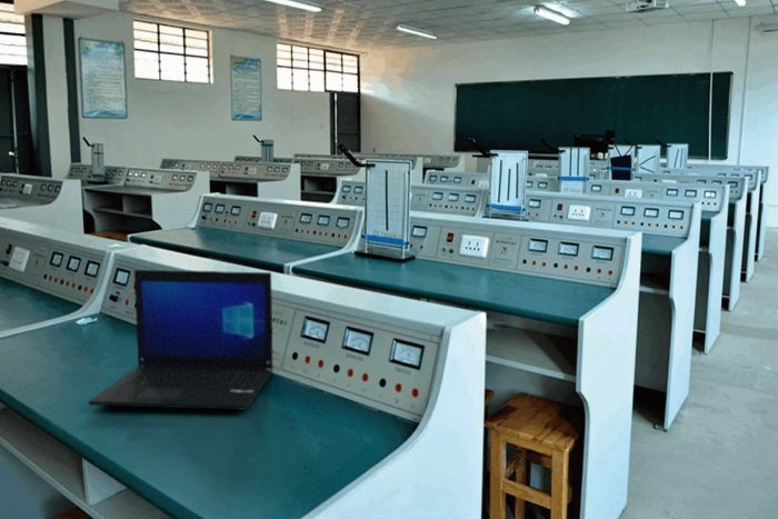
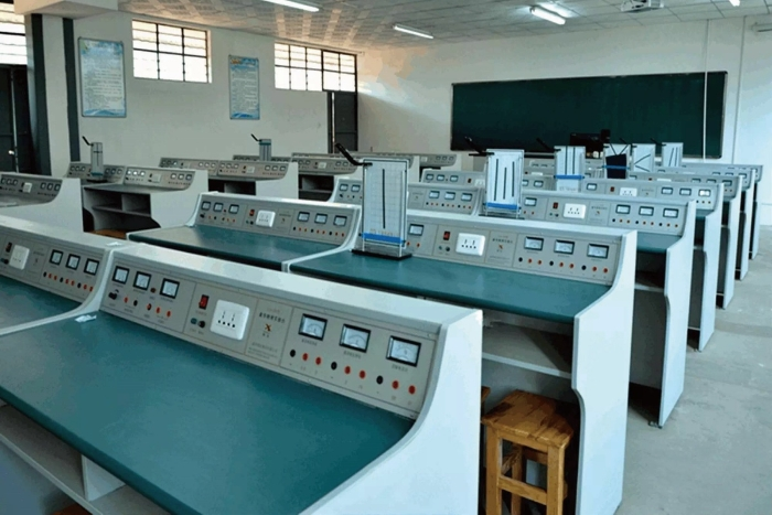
- laptop (186, 335)
